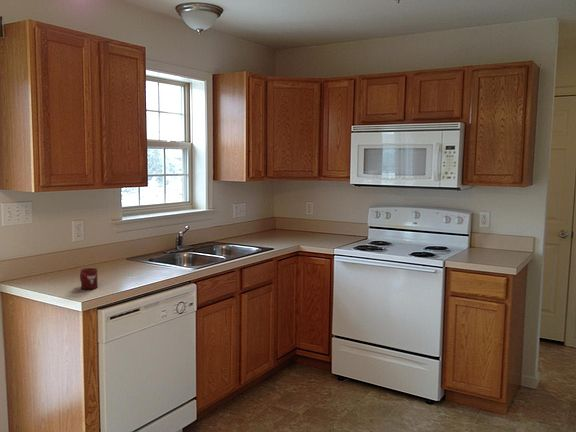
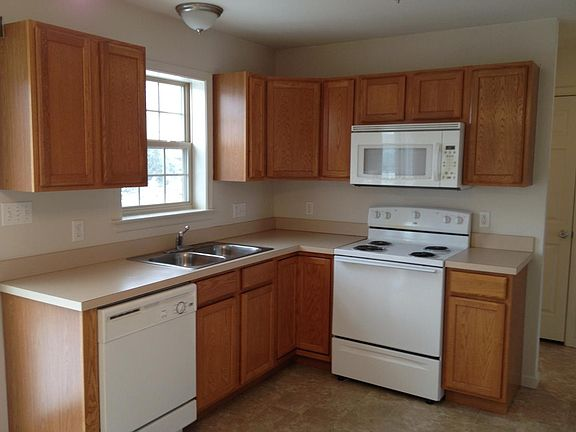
- cup (87, 278)
